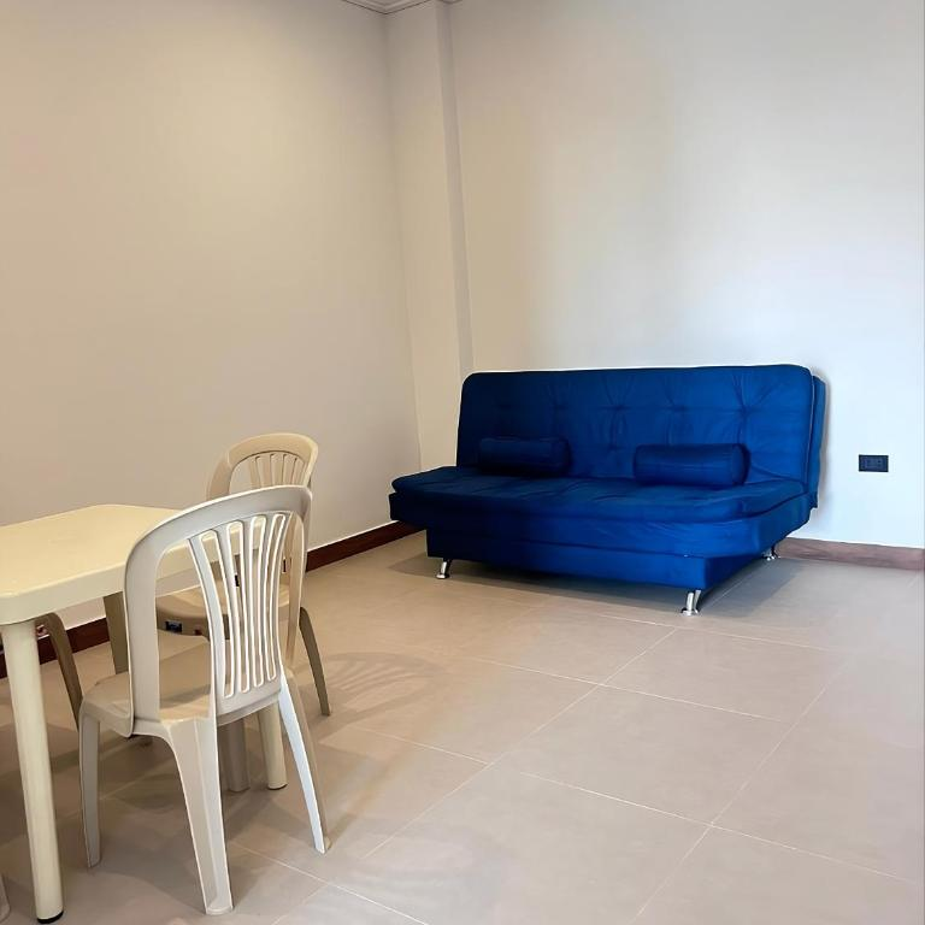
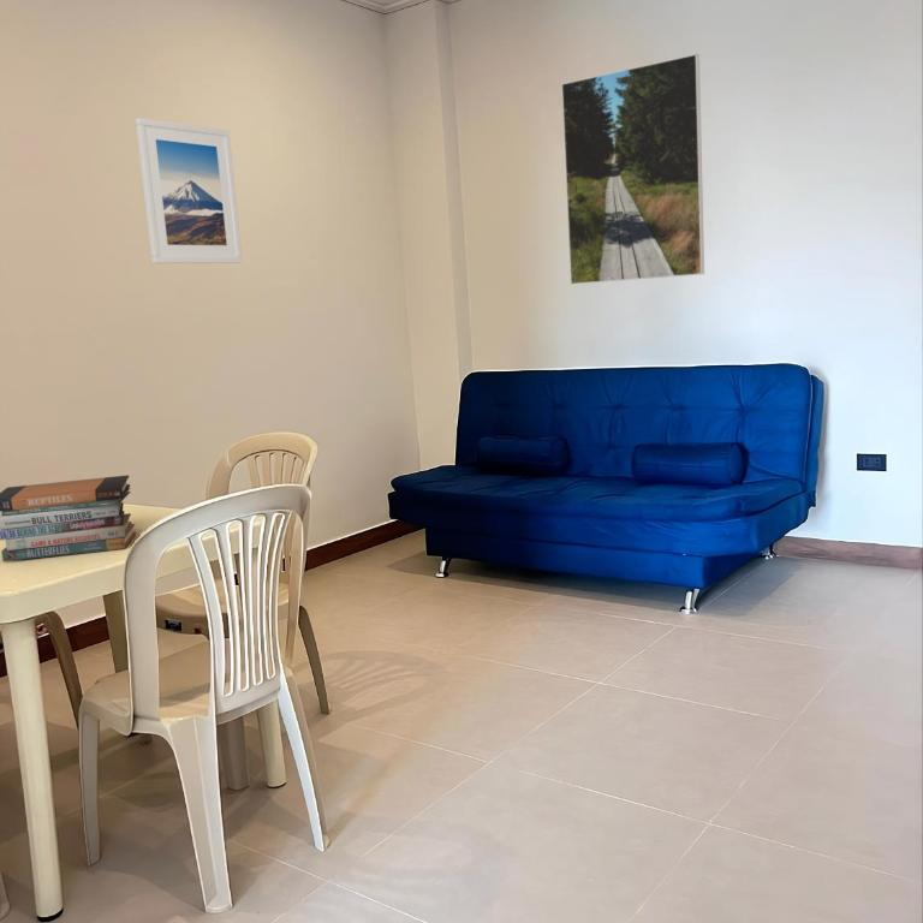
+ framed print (191, 195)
+ book stack (66, 517)
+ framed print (631, 175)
